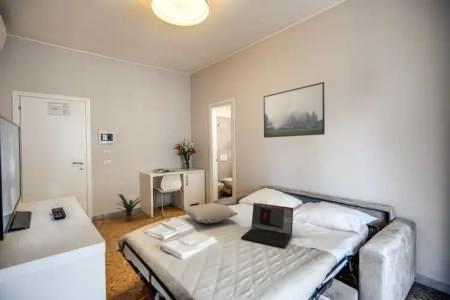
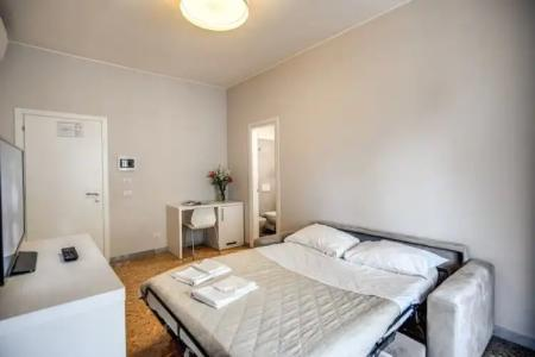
- potted plant (128, 207)
- pillow (209, 211)
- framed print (290, 113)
- laptop (267, 223)
